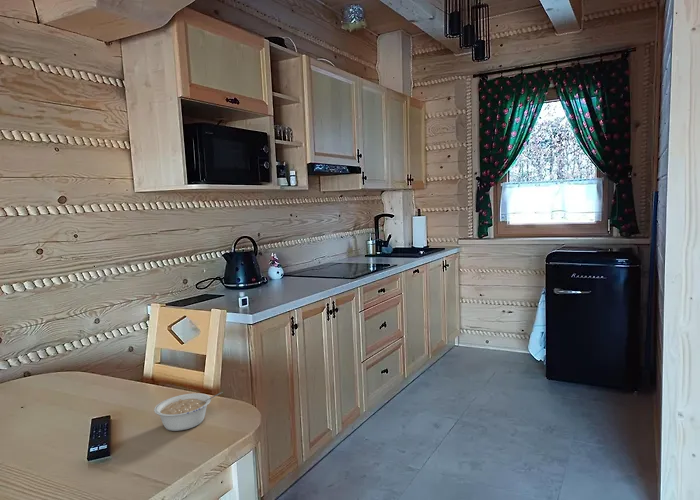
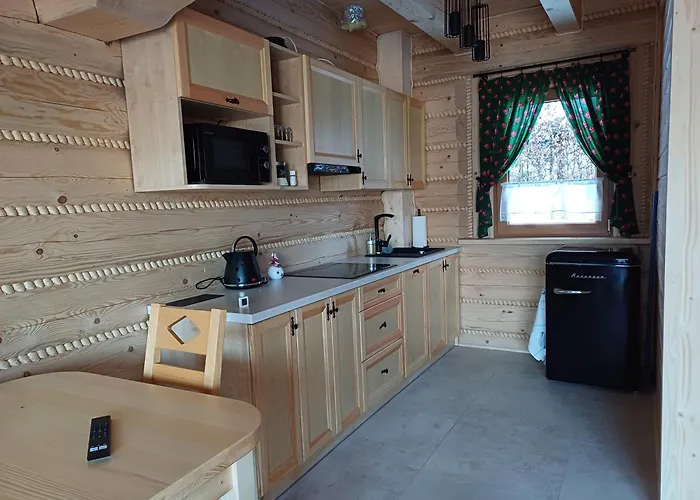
- legume (185, 410)
